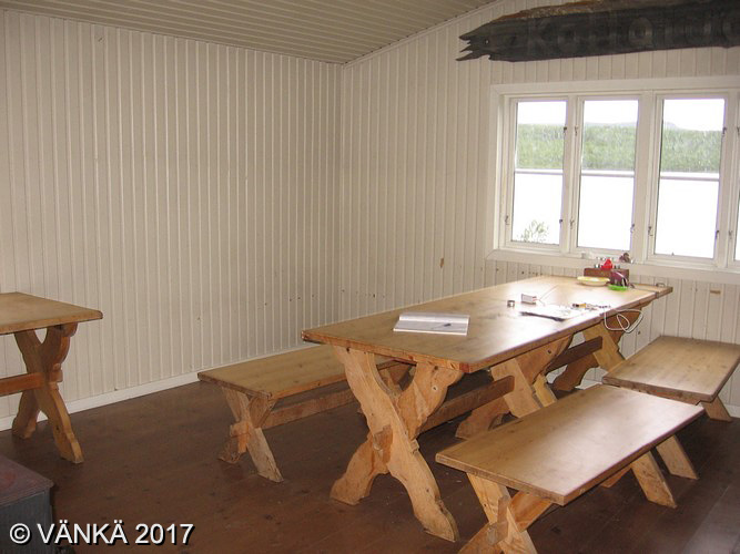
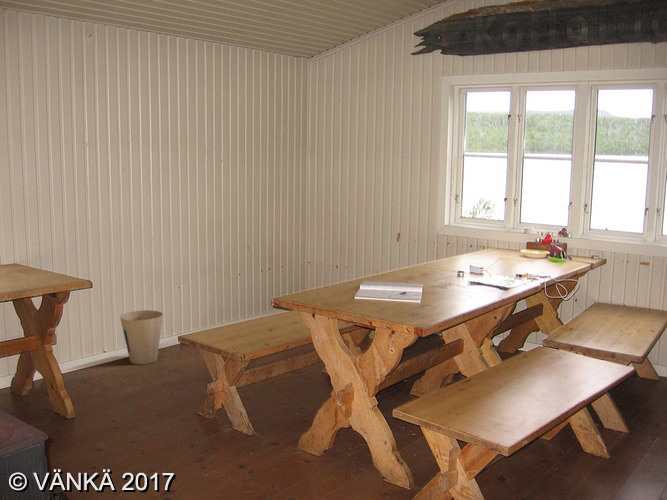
+ trash can (142, 337)
